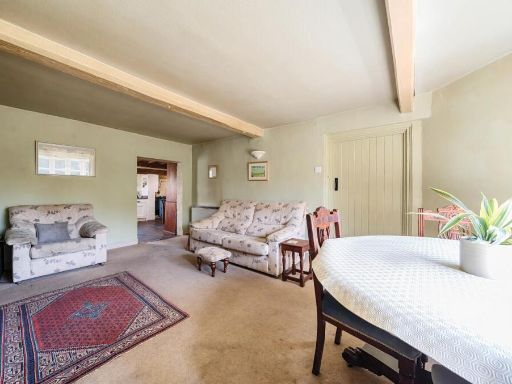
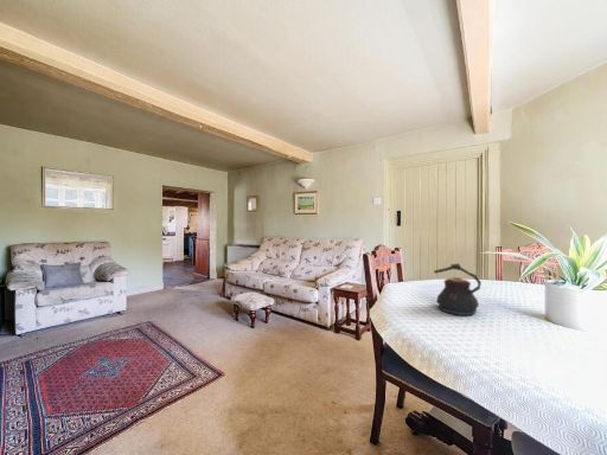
+ teapot (458, 287)
